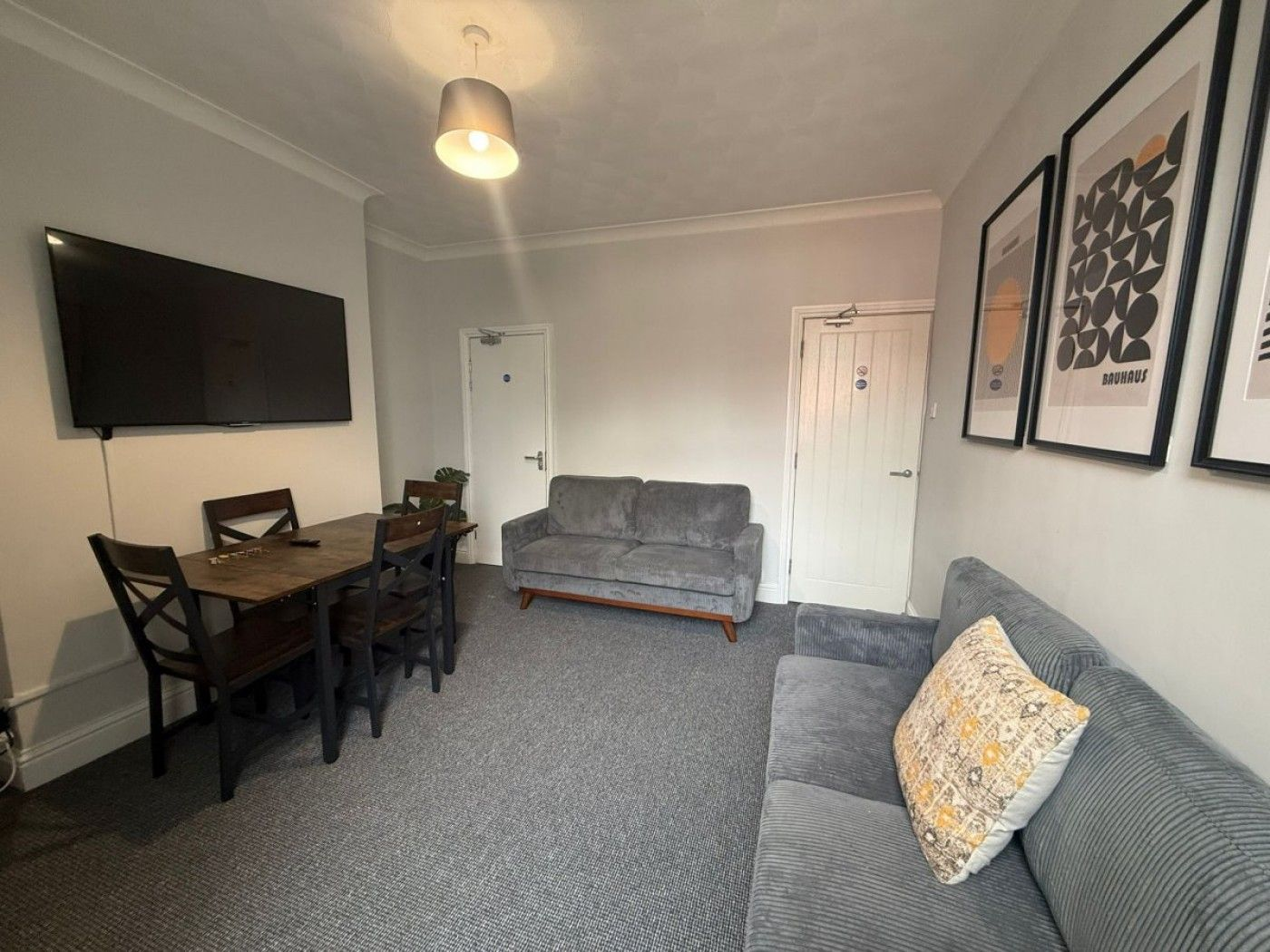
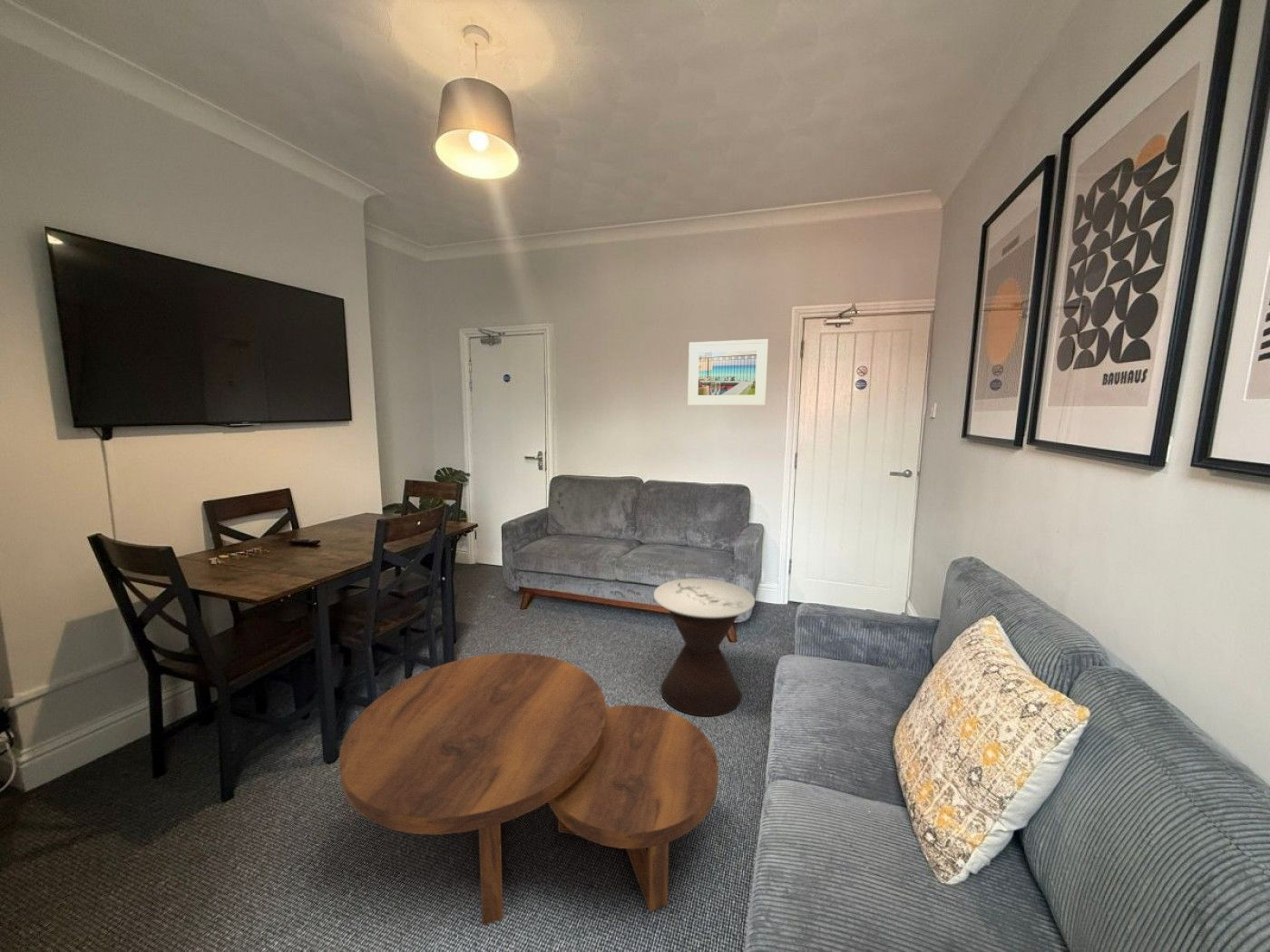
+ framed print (727, 373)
+ coffee table (536, 771)
+ side table (702, 644)
